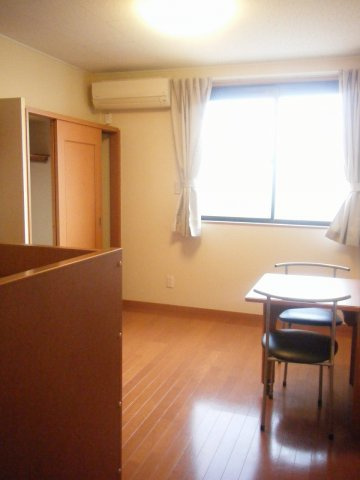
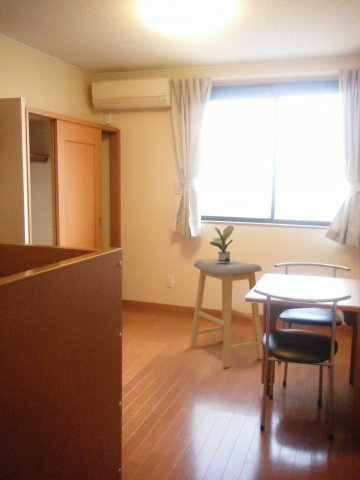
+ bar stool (226, 307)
+ potted plant (220, 243)
